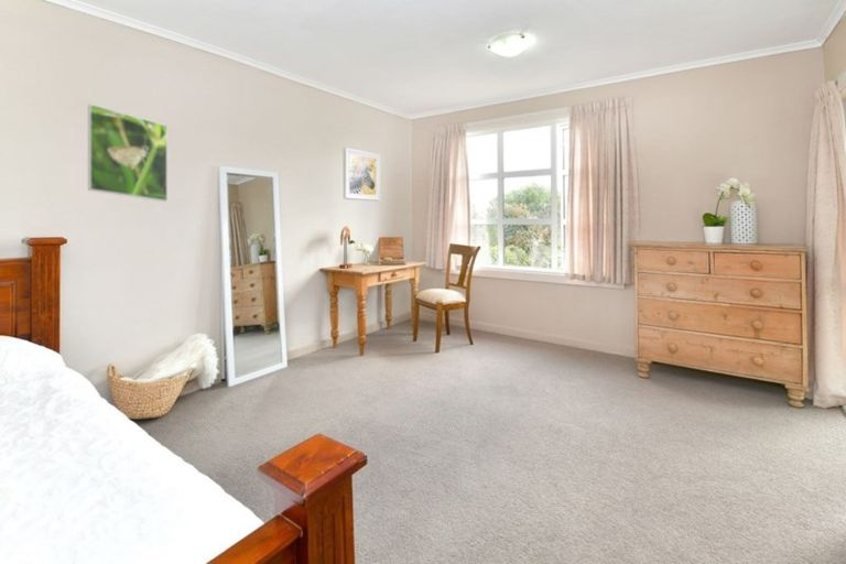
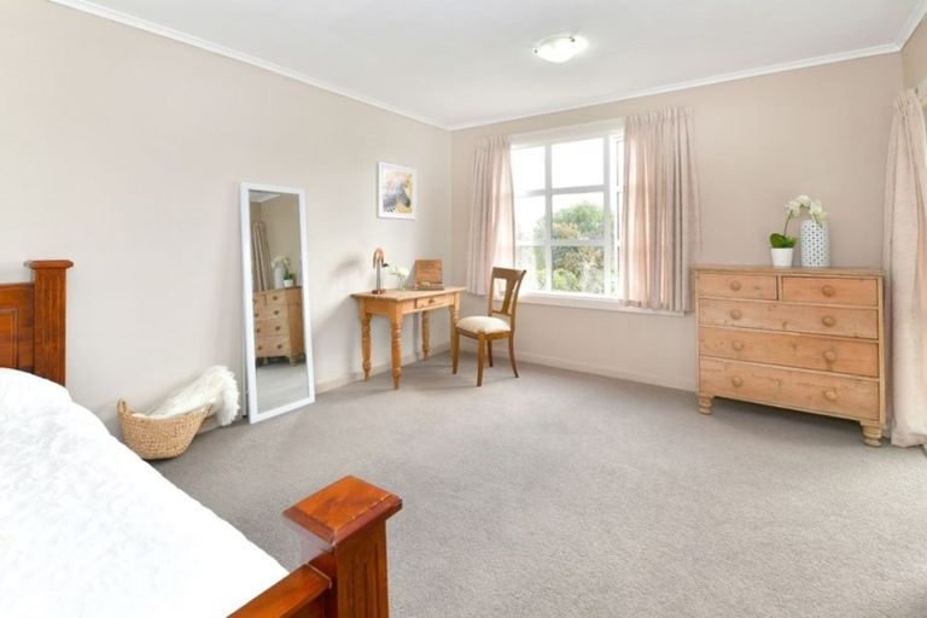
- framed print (130, 155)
